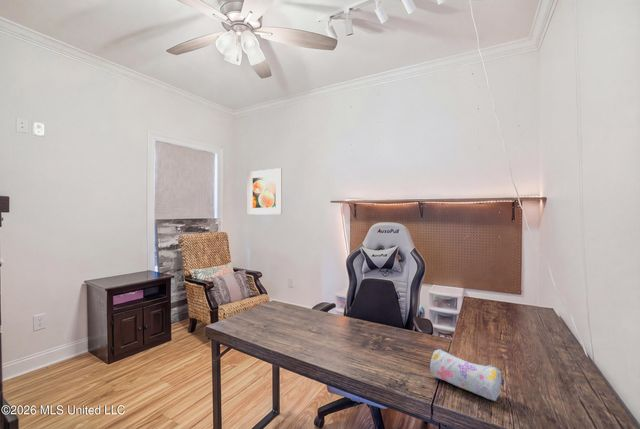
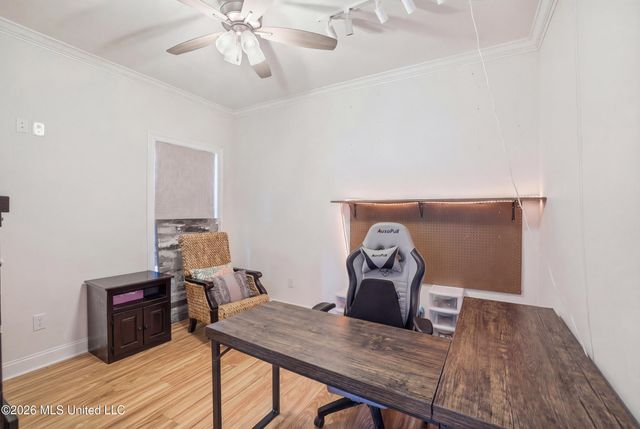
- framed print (264, 192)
- pencil case (464, 372)
